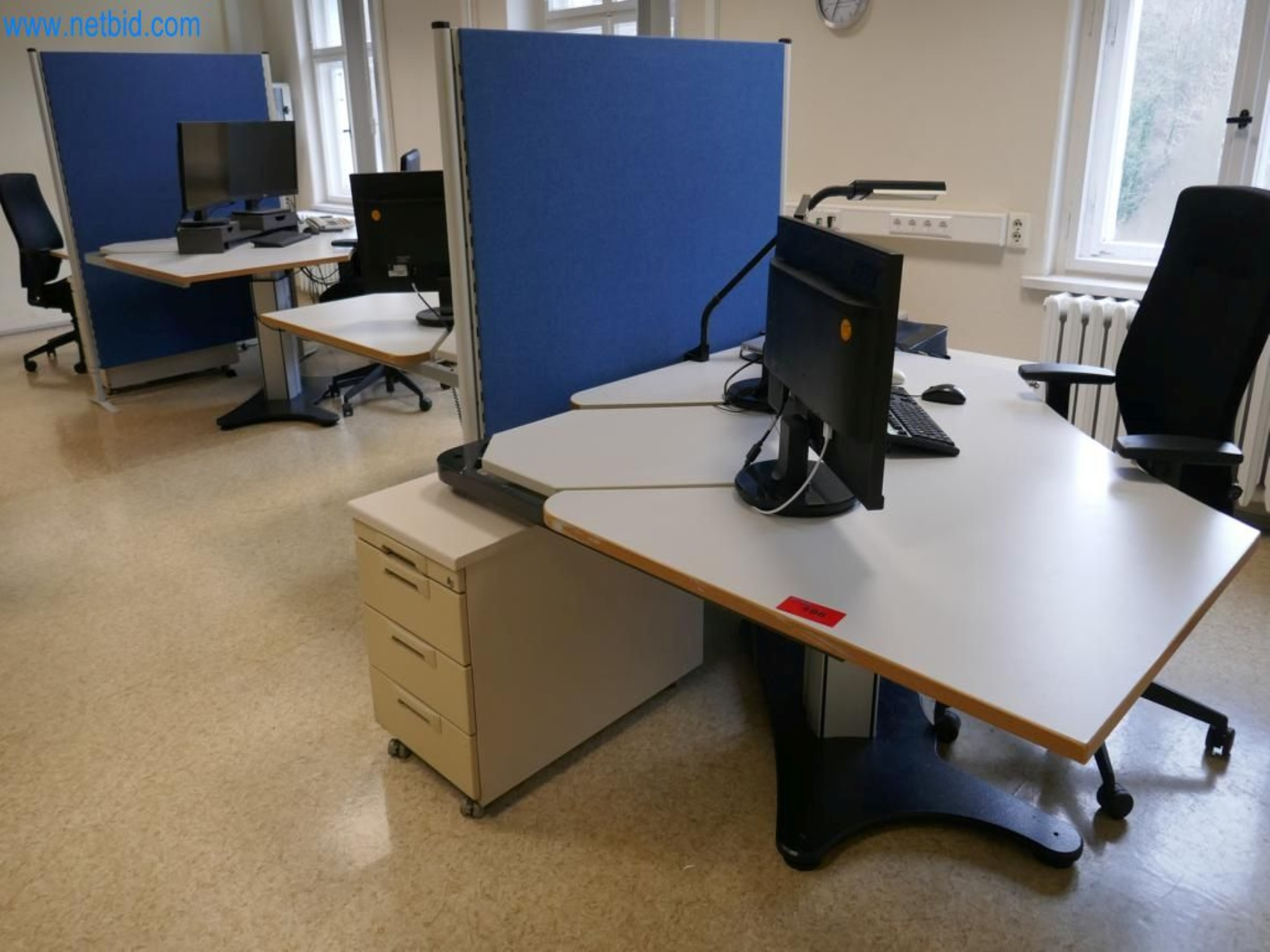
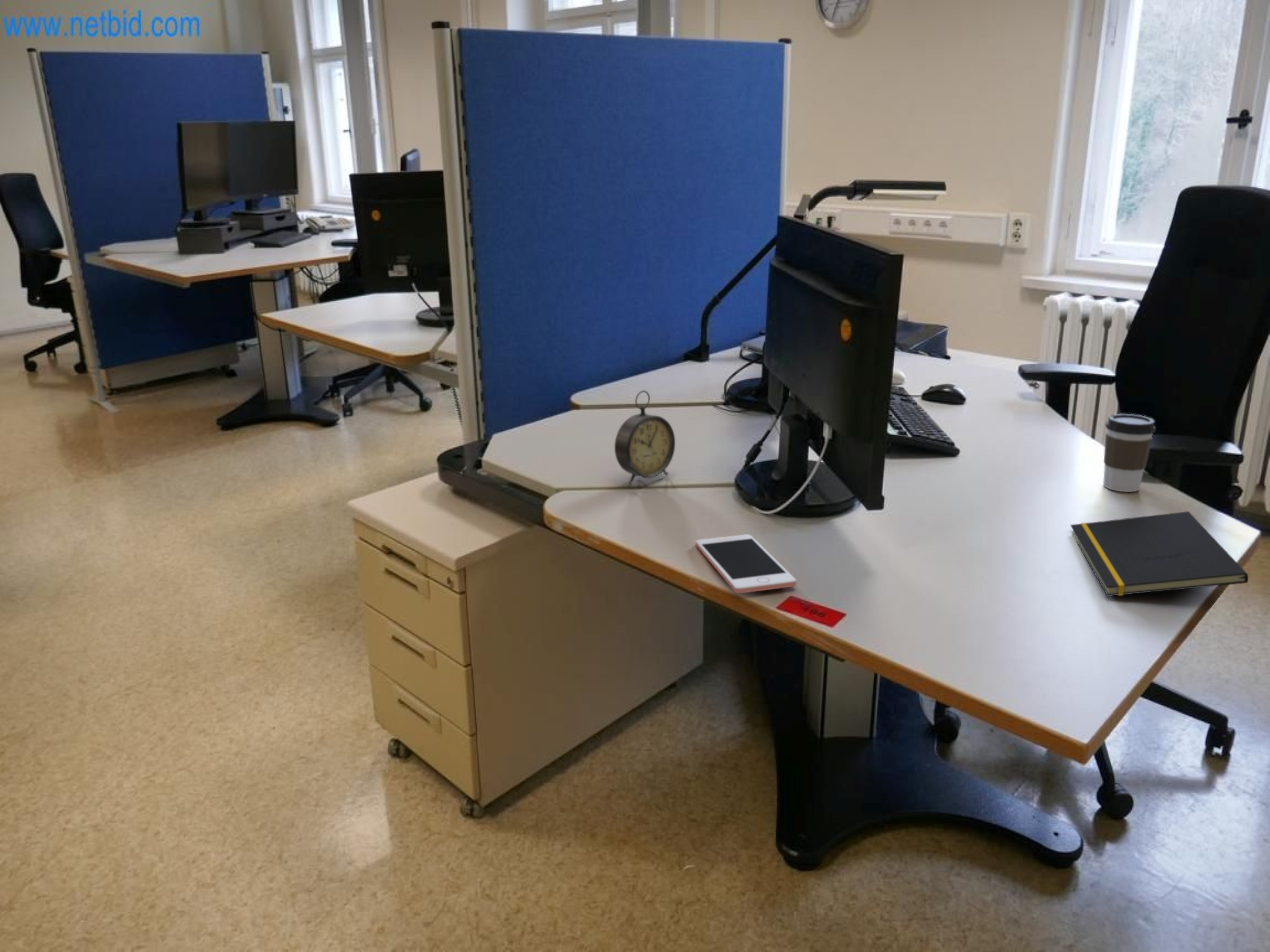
+ alarm clock (643, 436)
+ coffee cup (1126, 453)
+ notepad (1150, 551)
+ cell phone (743, 562)
